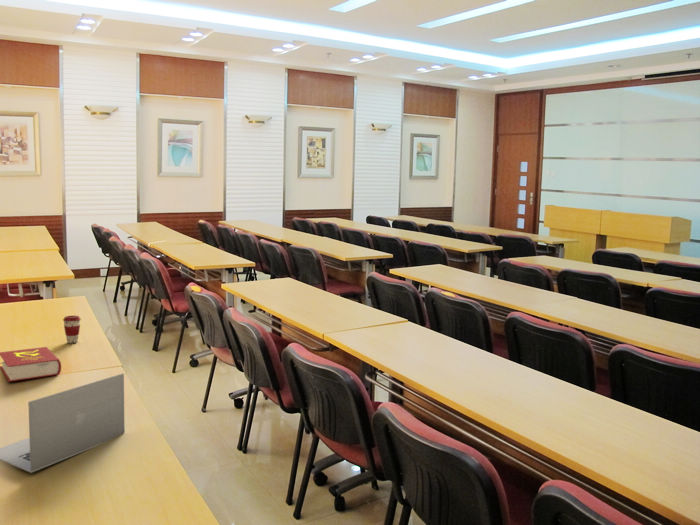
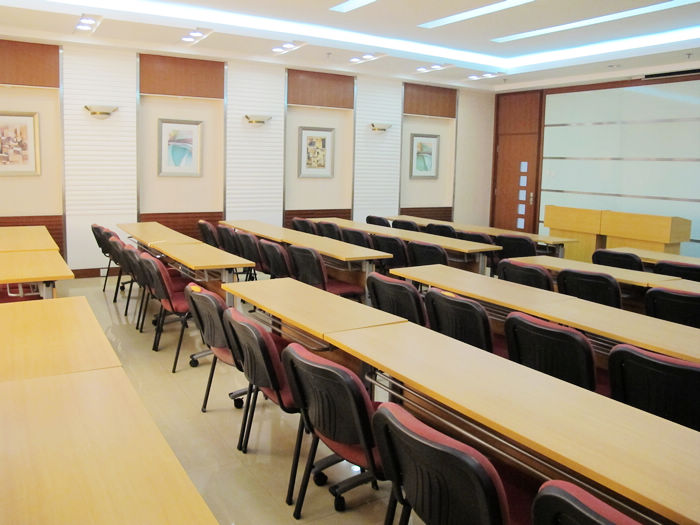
- coffee cup (72, 329)
- laptop (57, 412)
- book (29, 363)
